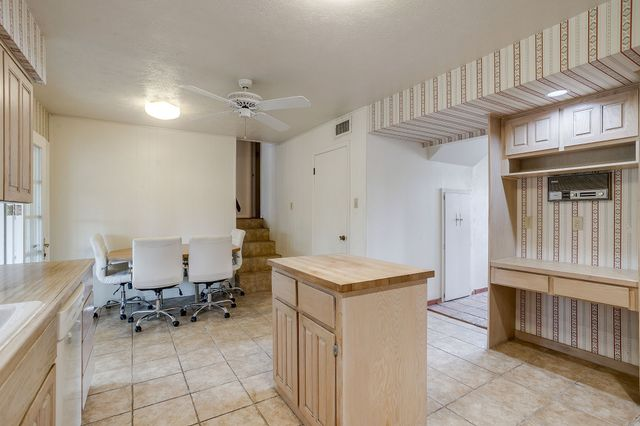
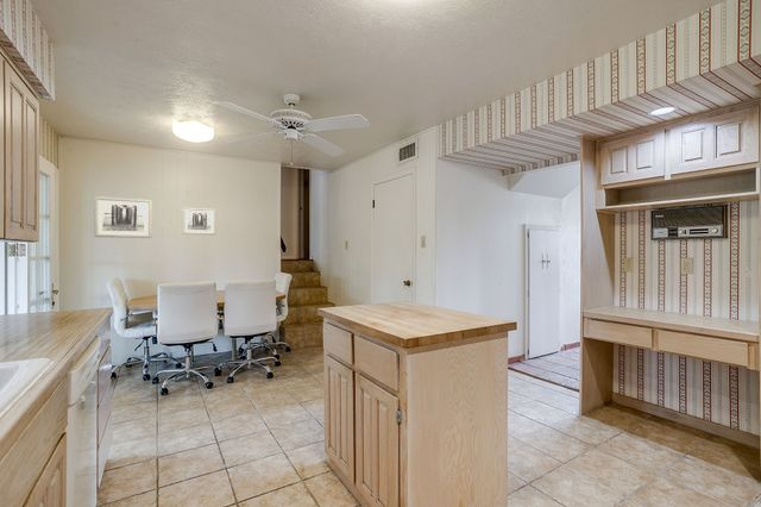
+ wall art (199, 221)
+ wall art (124, 218)
